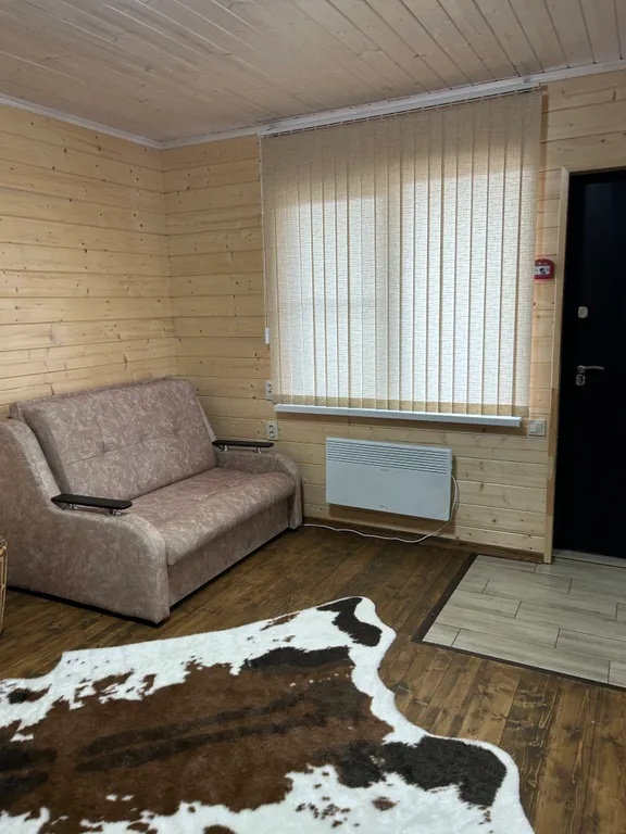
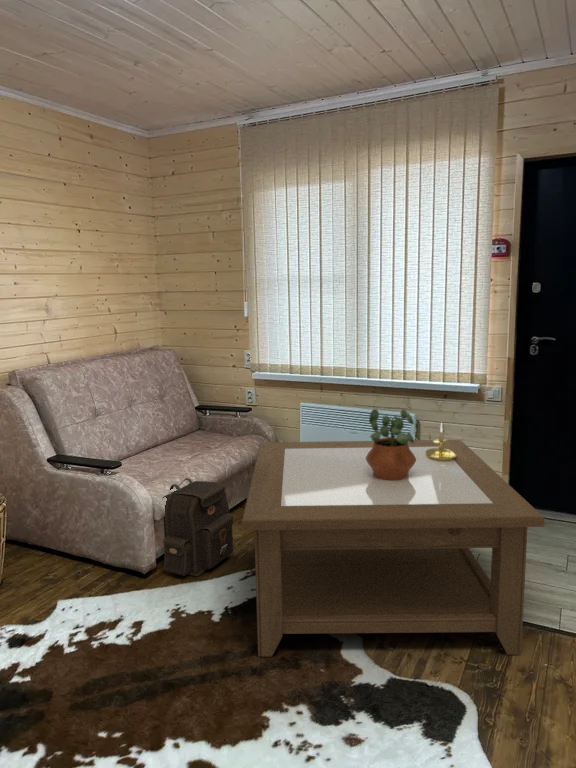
+ candle holder (442, 440)
+ coffee table (372, 531)
+ potted plant (393, 443)
+ backpack (198, 521)
